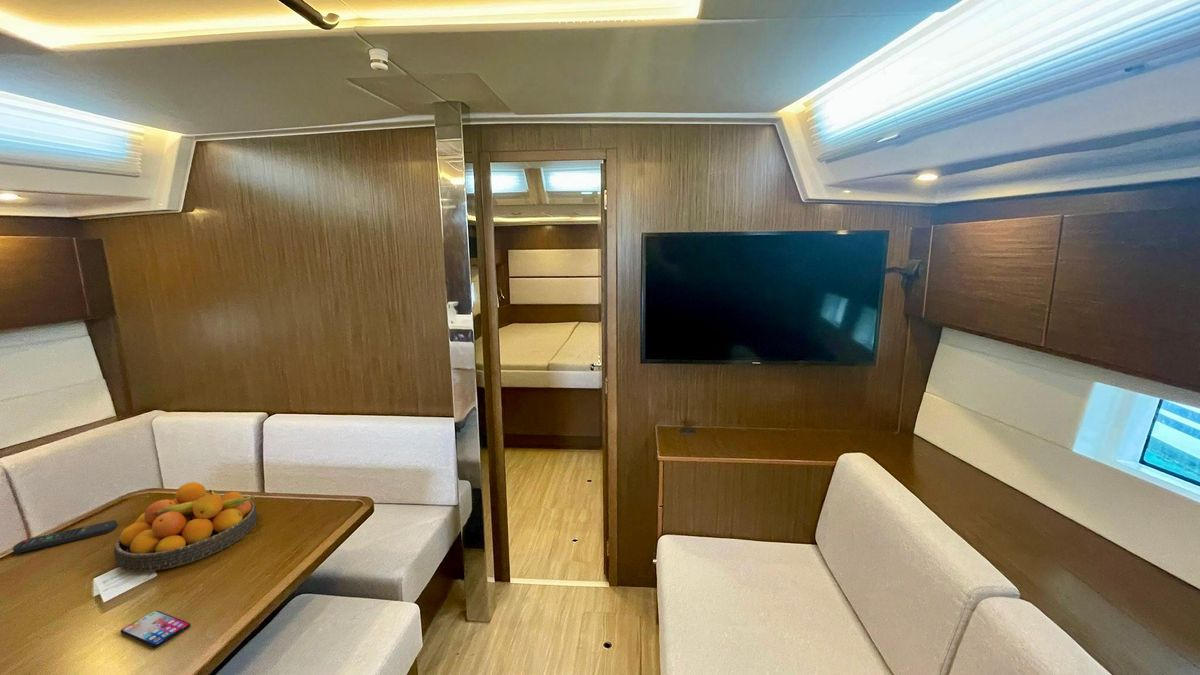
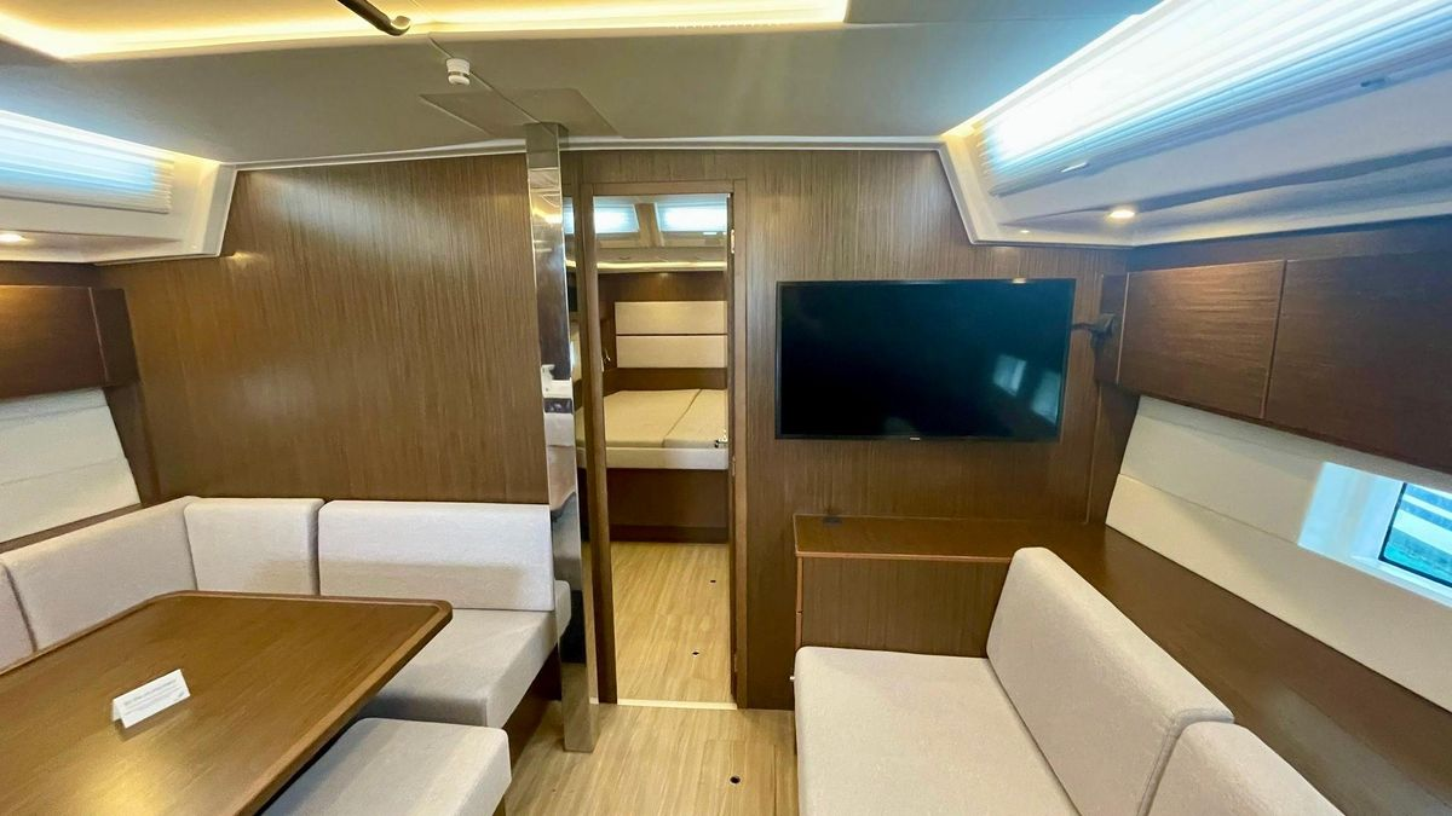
- remote control (67, 535)
- smartphone (155, 627)
- fruit bowl (188, 516)
